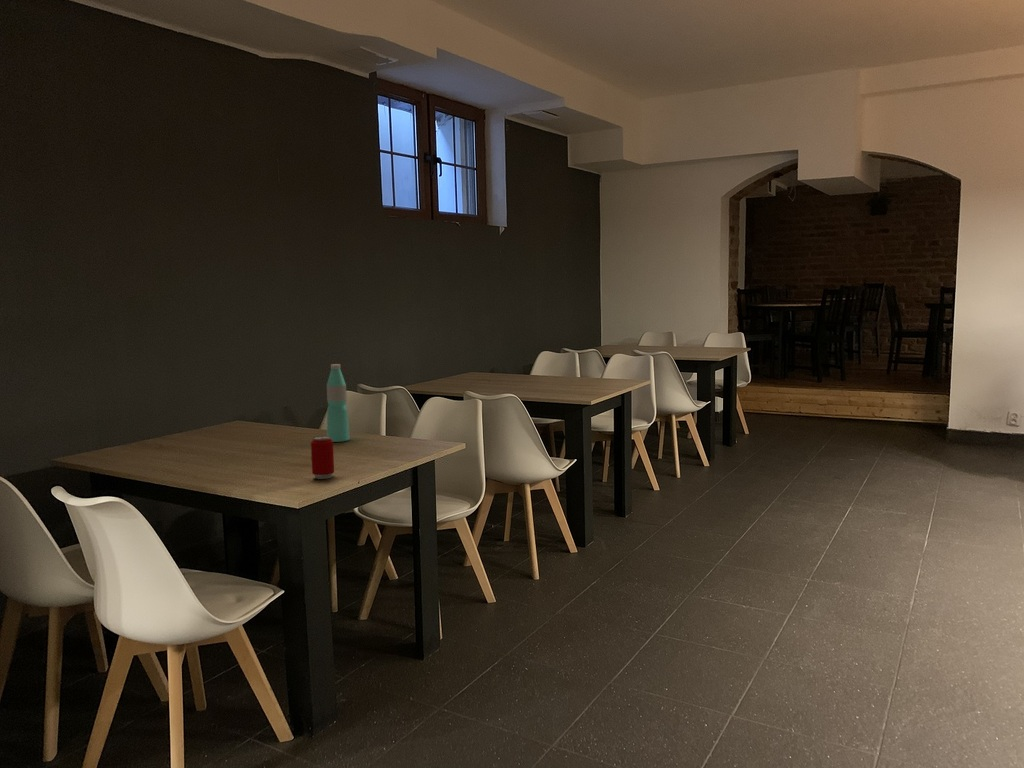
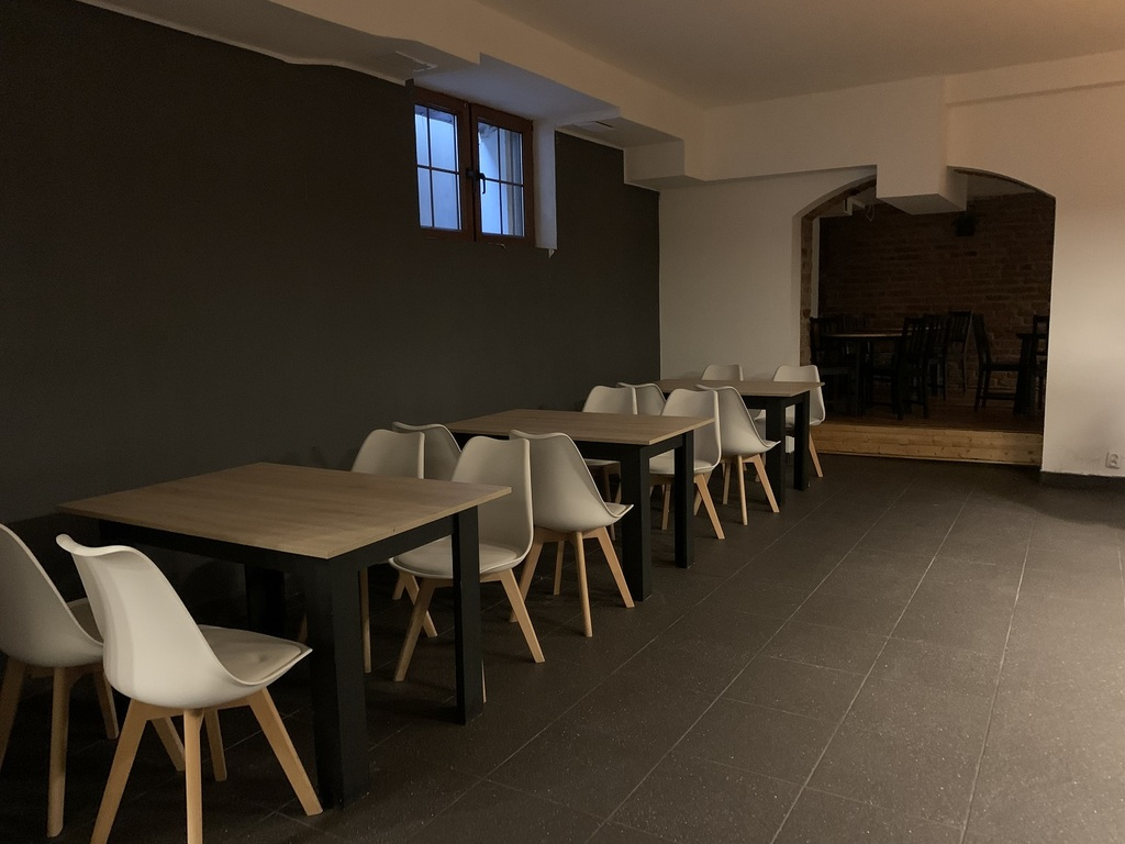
- beverage can (322, 457)
- water bottle (337, 402)
